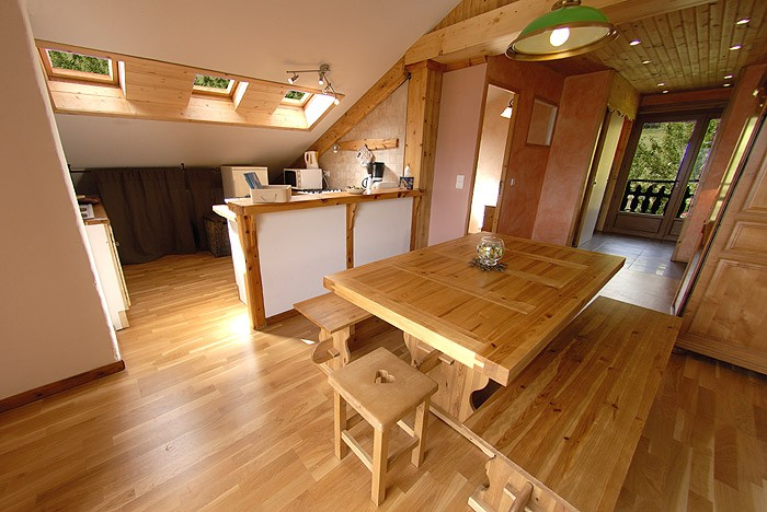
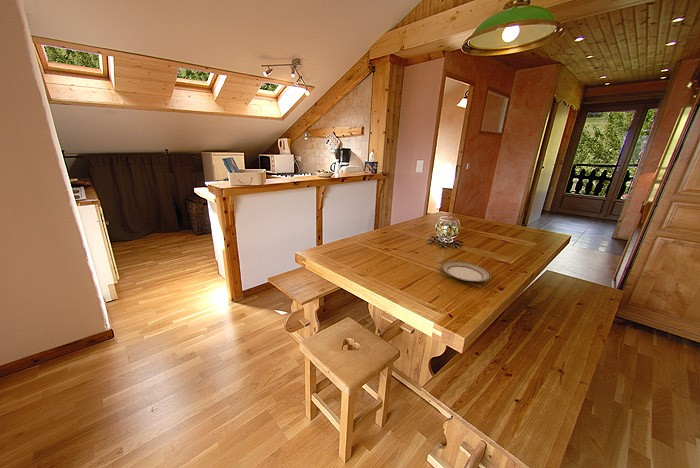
+ plate (464, 272)
